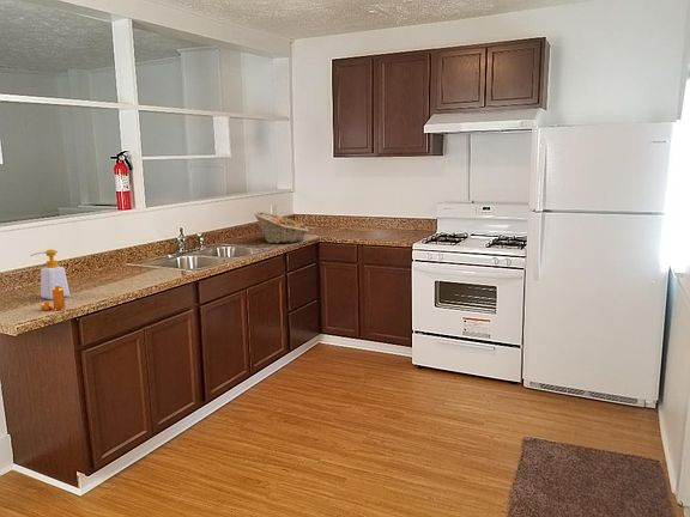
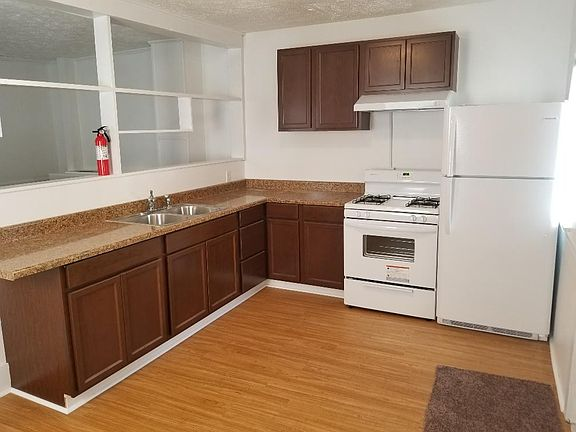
- soap bottle (48, 274)
- pepper shaker (53, 297)
- fruit basket (282, 226)
